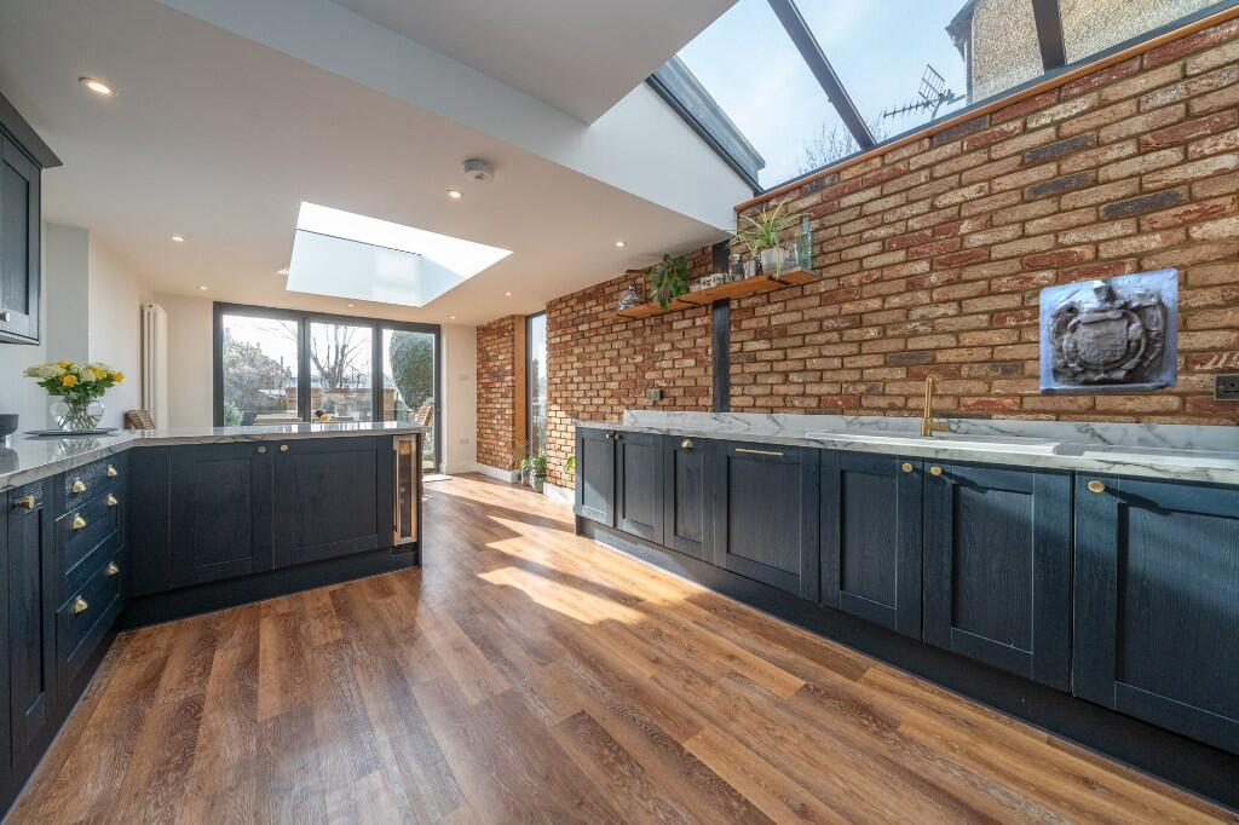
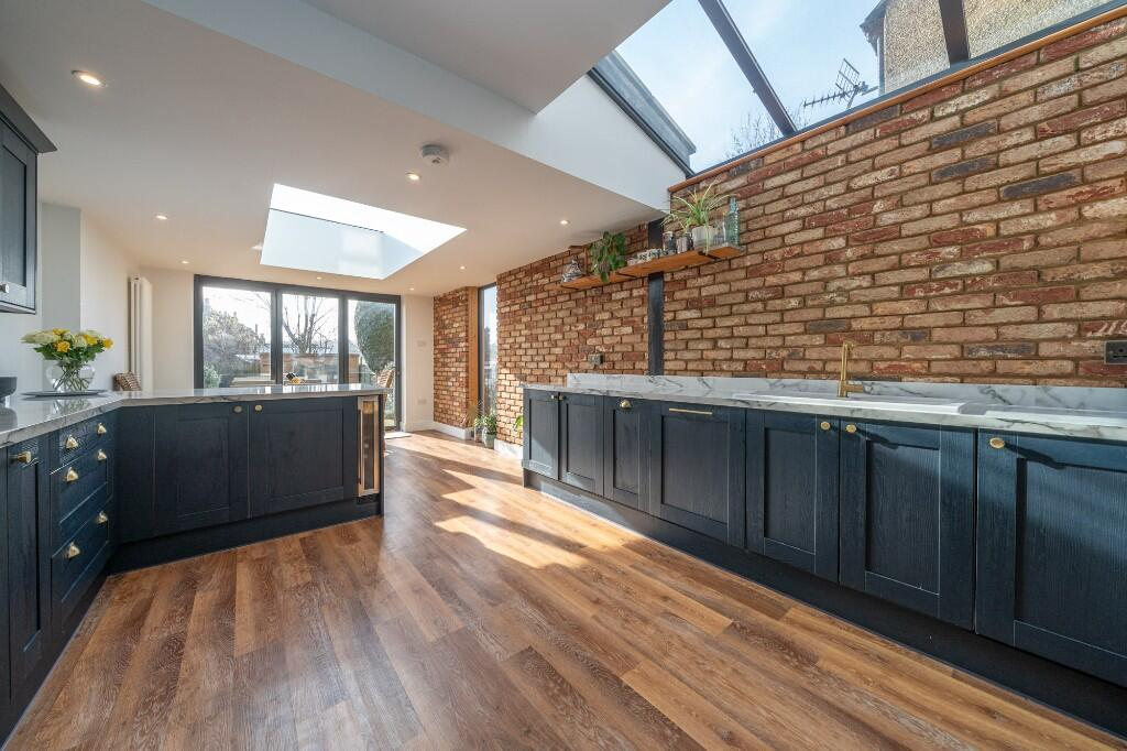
- wall sculpture (1102, 335)
